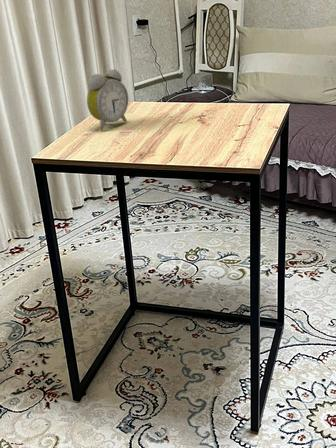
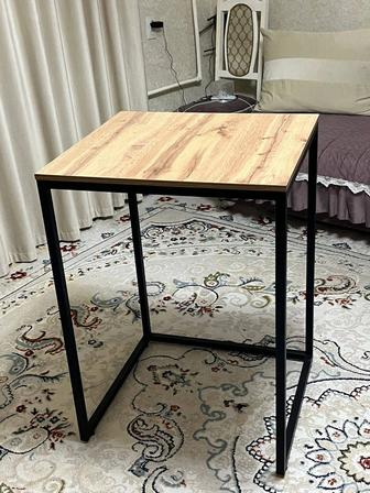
- alarm clock (105, 99)
